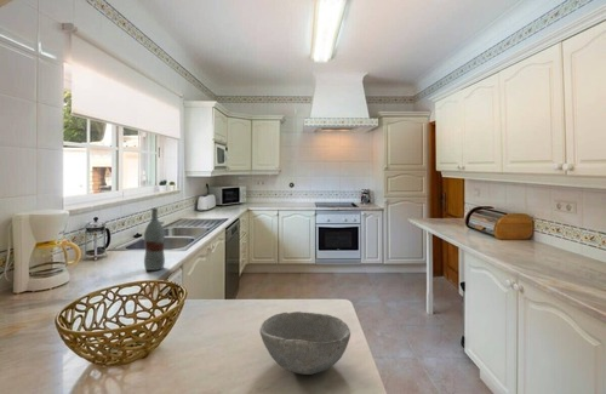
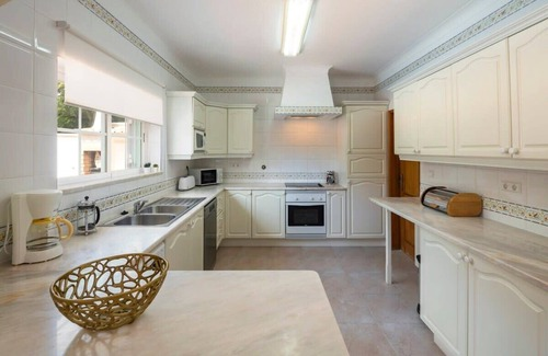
- bottle (154, 238)
- bowl (305, 343)
